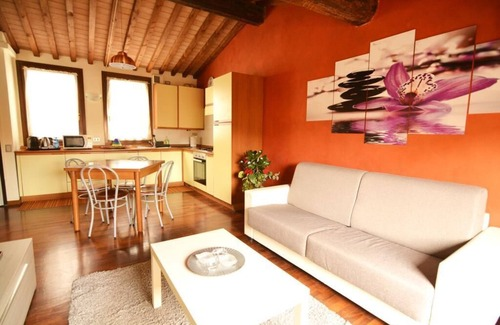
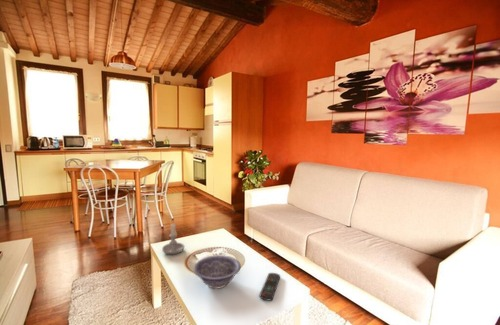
+ decorative bowl (217, 274)
+ remote control (270, 285)
+ candle (173, 237)
